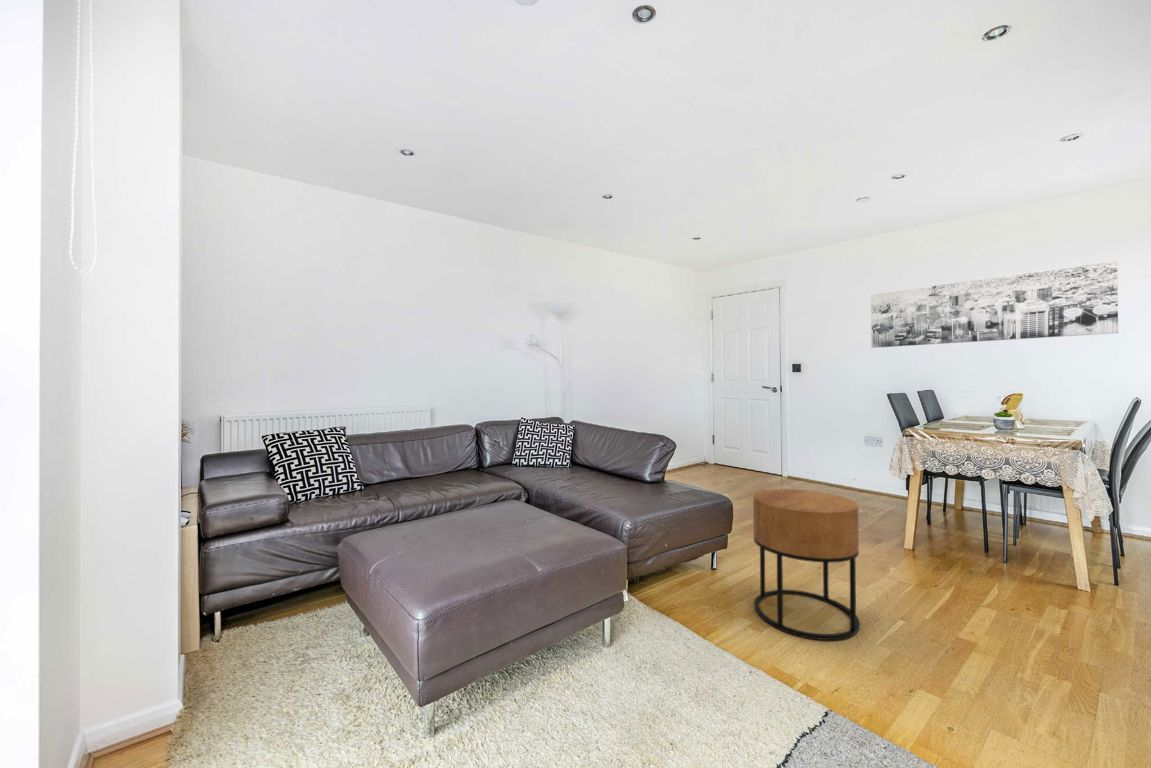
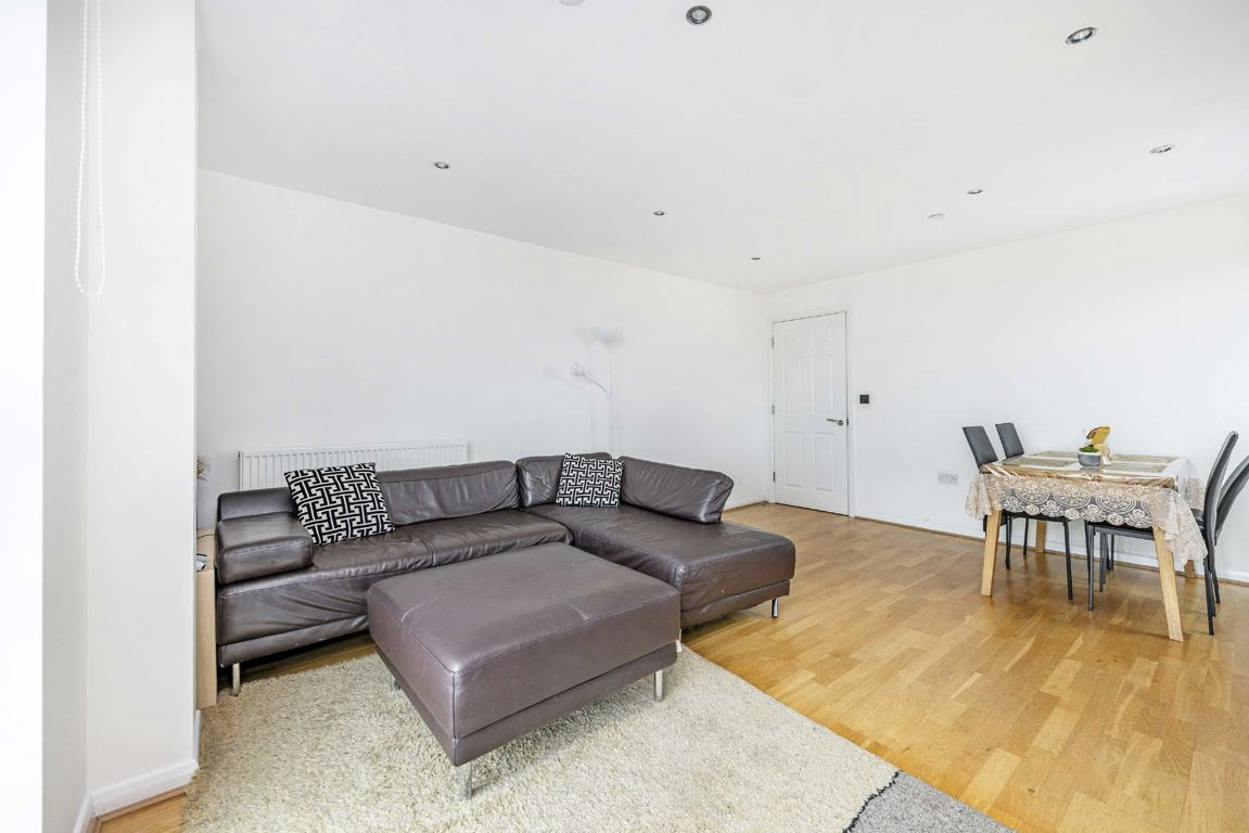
- side table (803, 556)
- wall art (975, 310)
